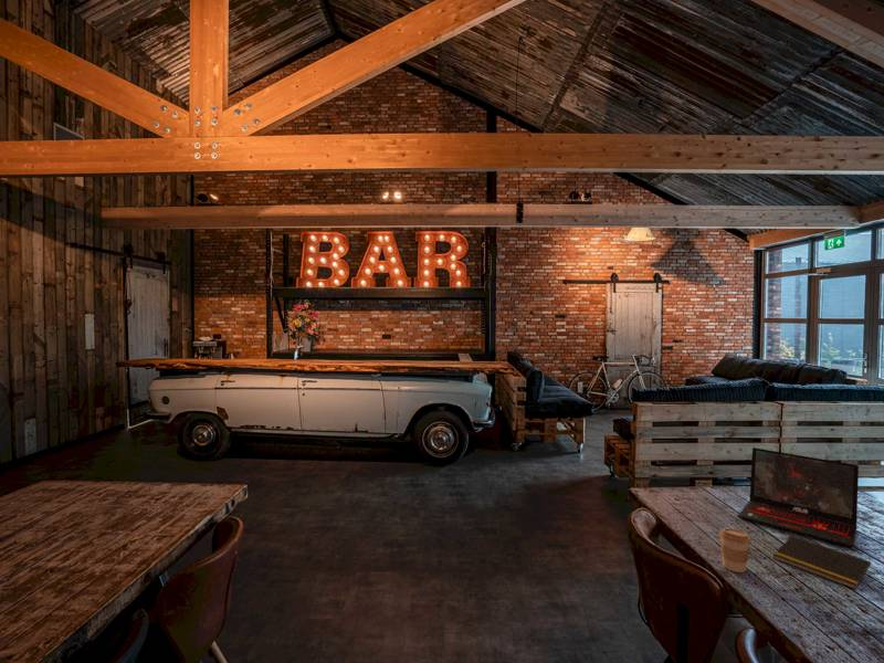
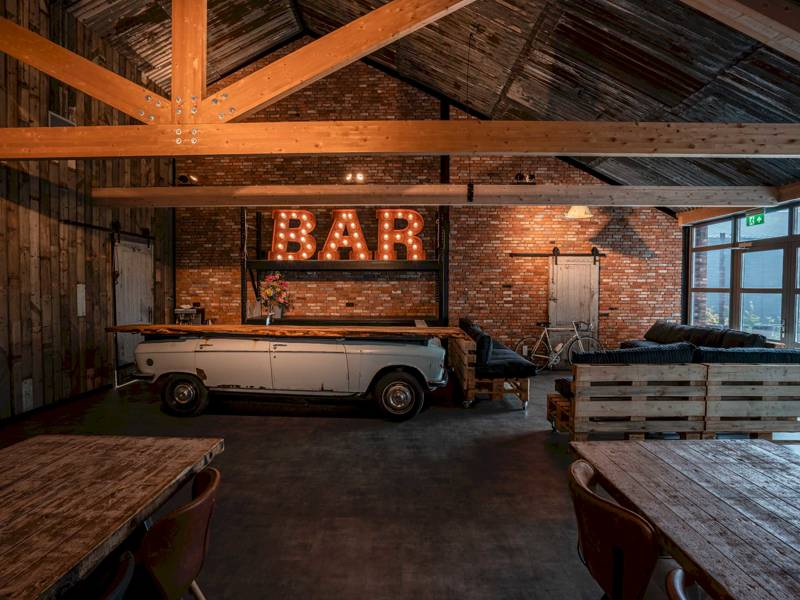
- laptop (797, 492)
- notepad (820, 559)
- coffee cup (734, 548)
